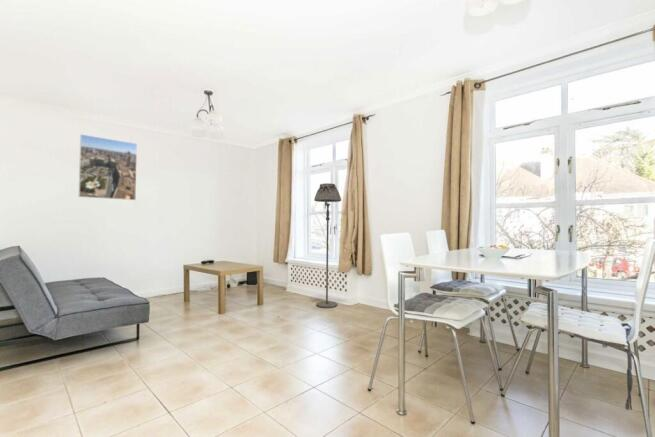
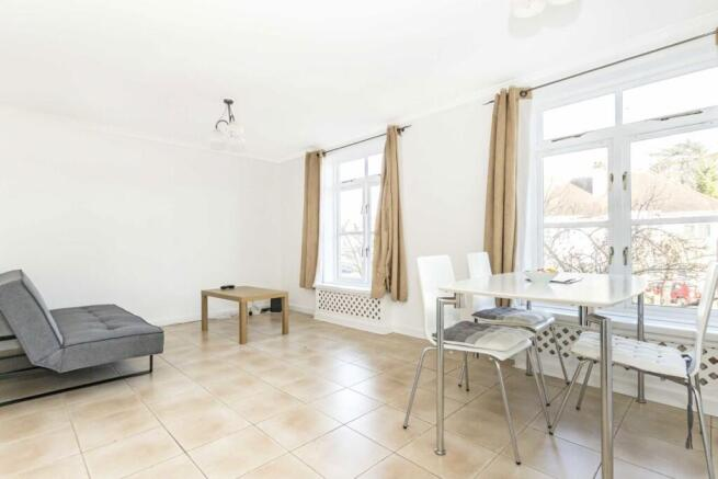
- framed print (109, 168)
- floor lamp (327, 244)
